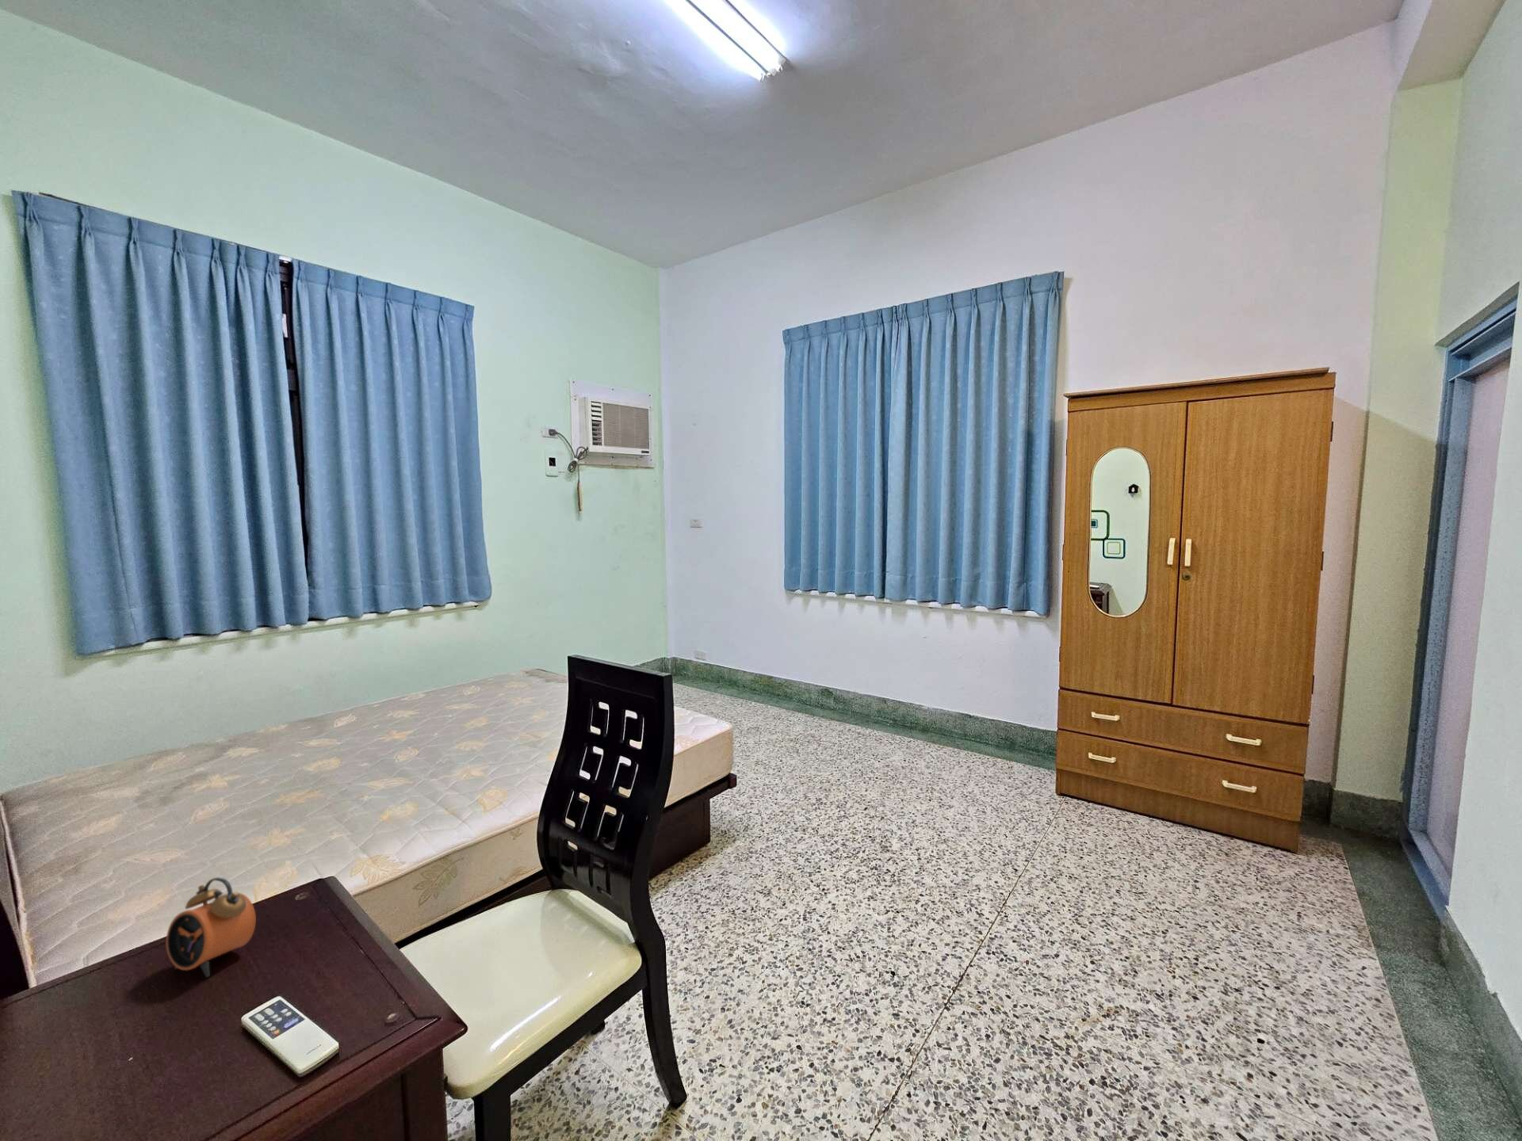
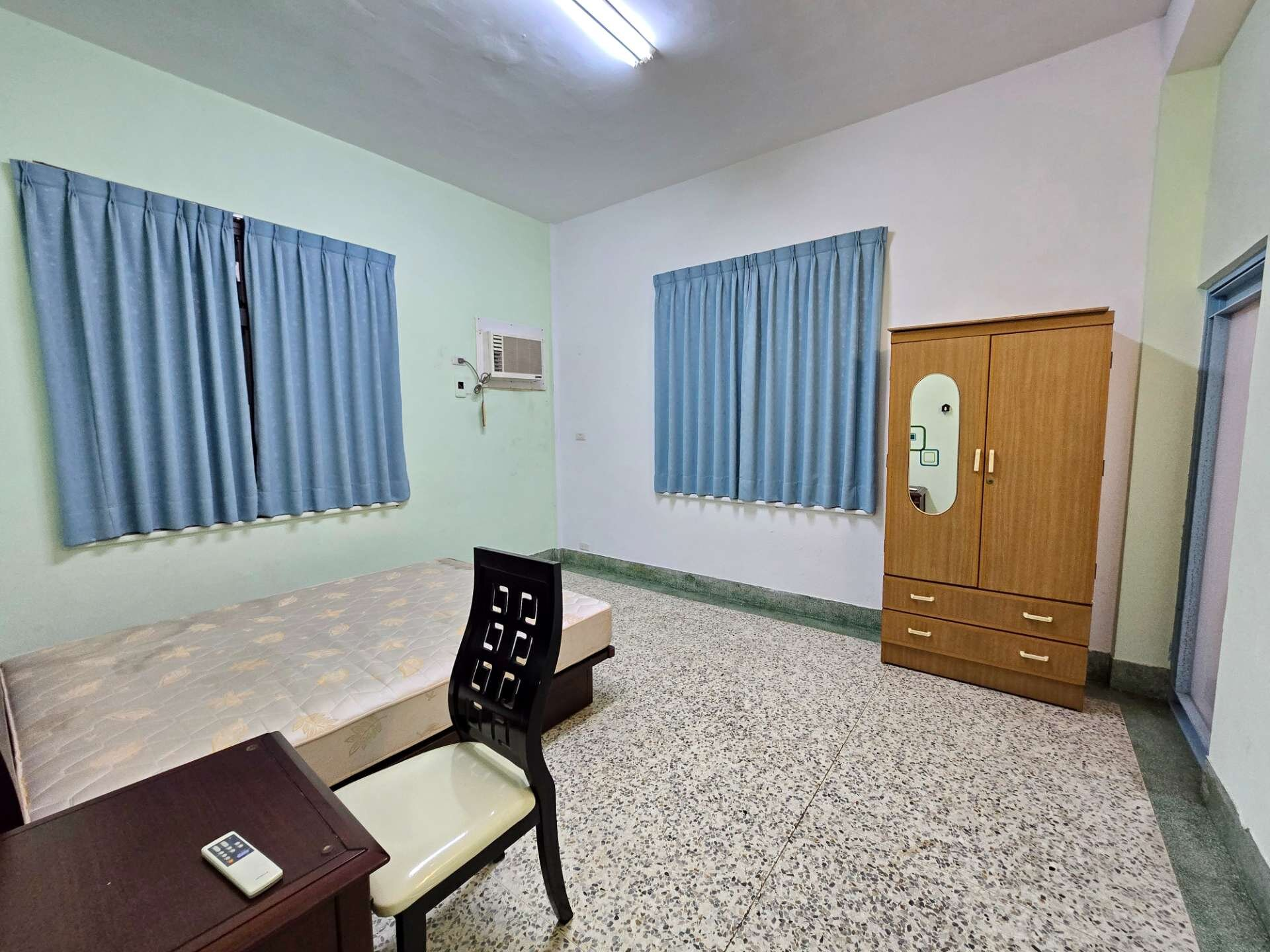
- alarm clock (211, 922)
